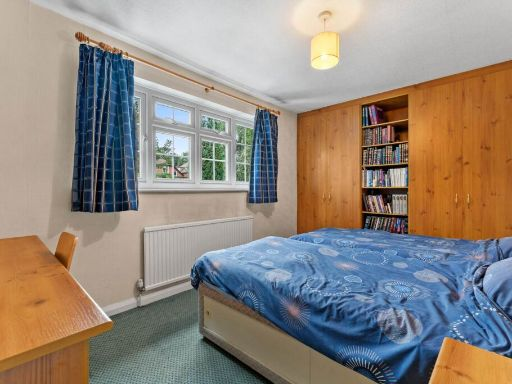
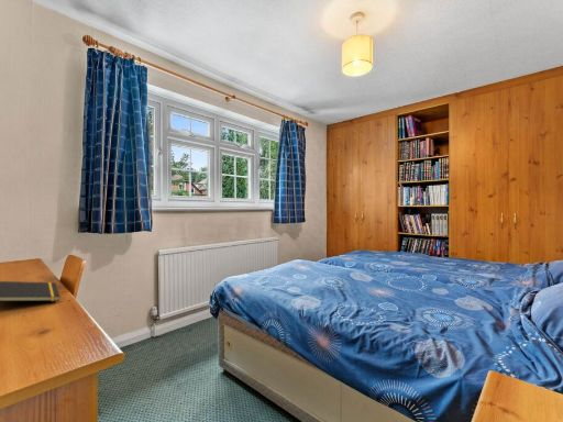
+ notepad (25, 290)
